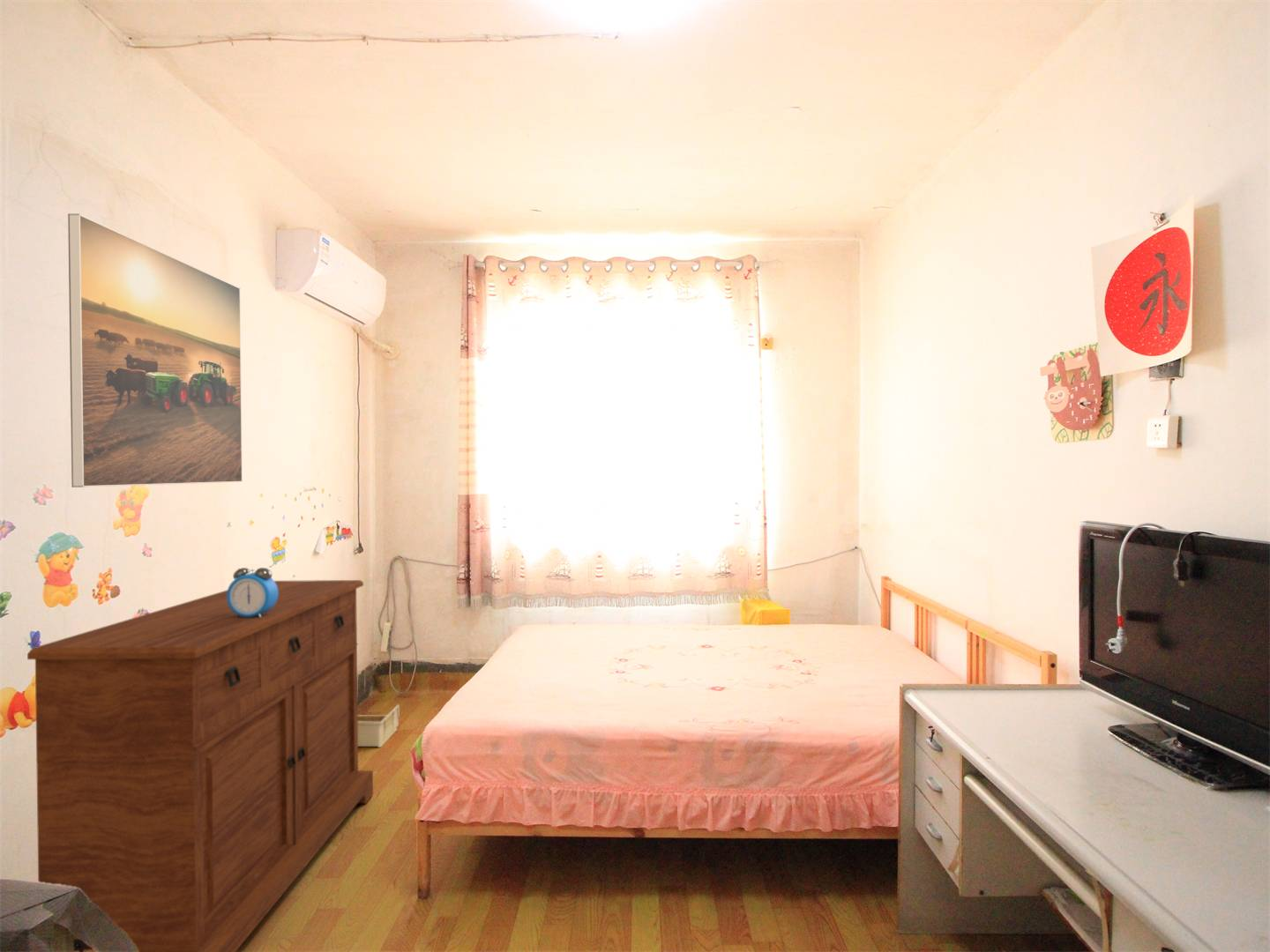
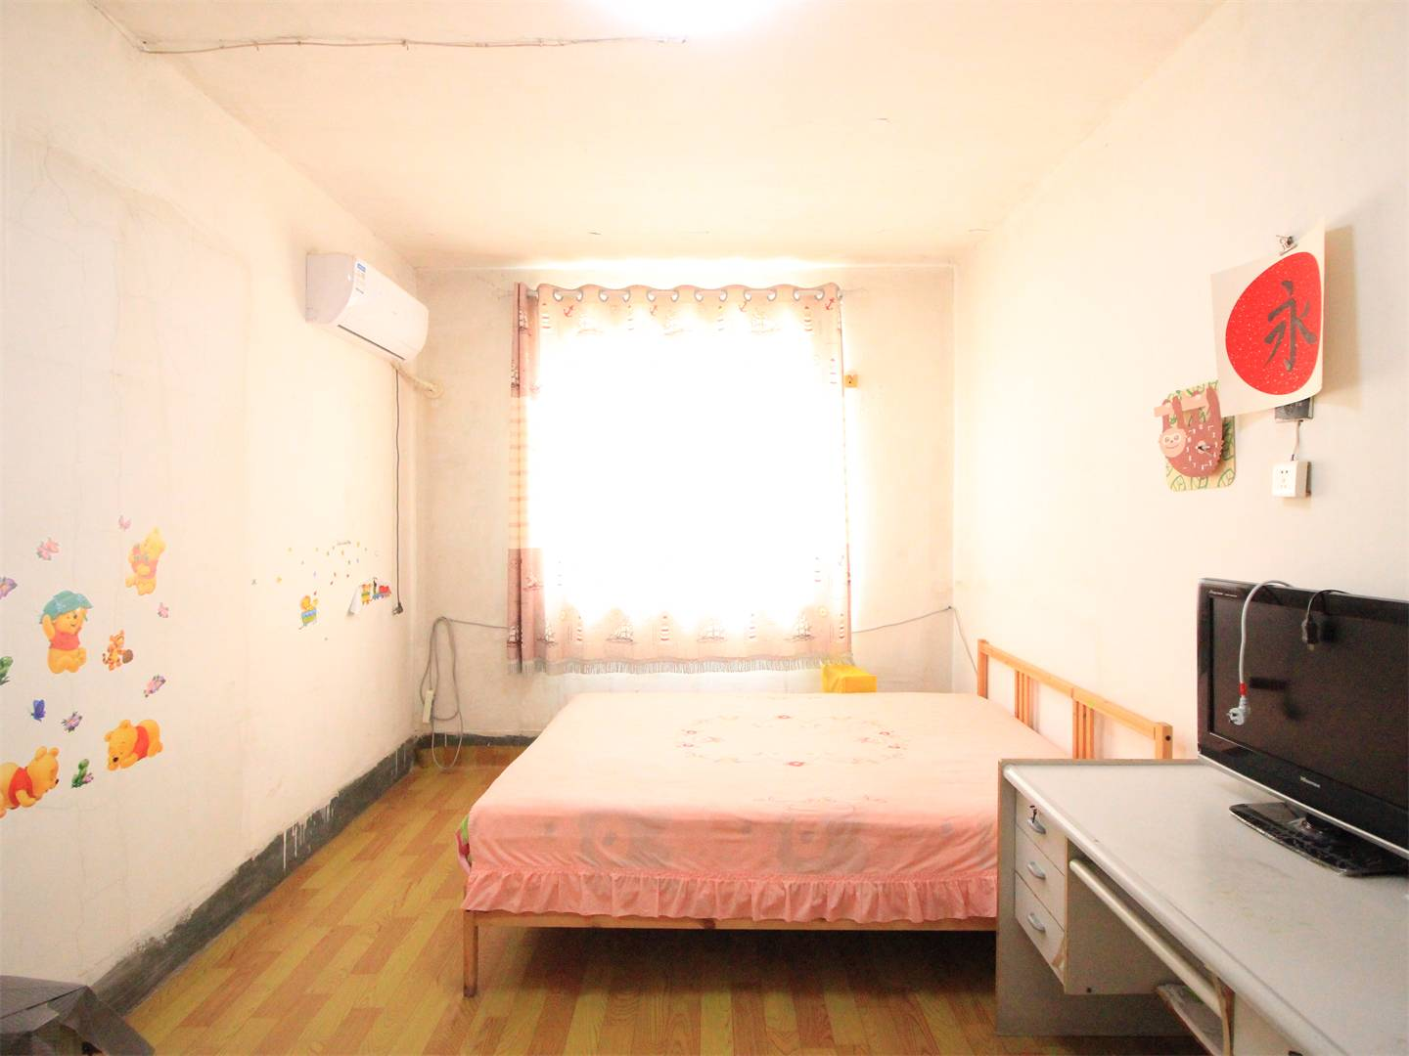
- alarm clock (252, 591)
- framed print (169, 370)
- storage bin (363, 724)
- sideboard (236, 740)
